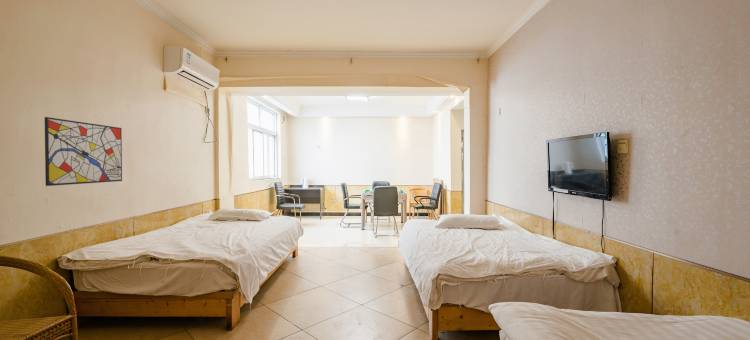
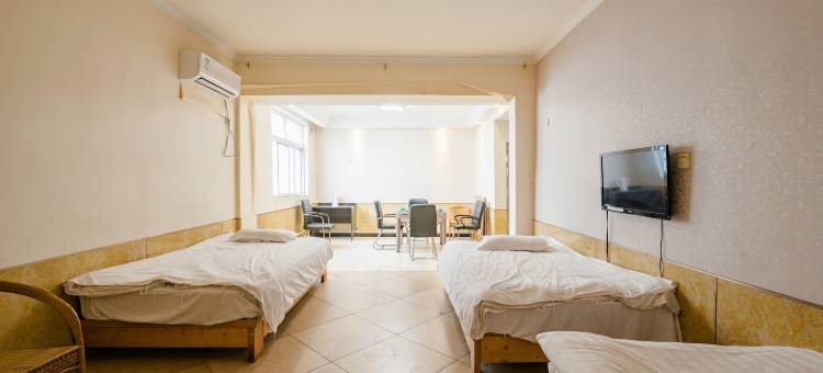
- wall art (88, 153)
